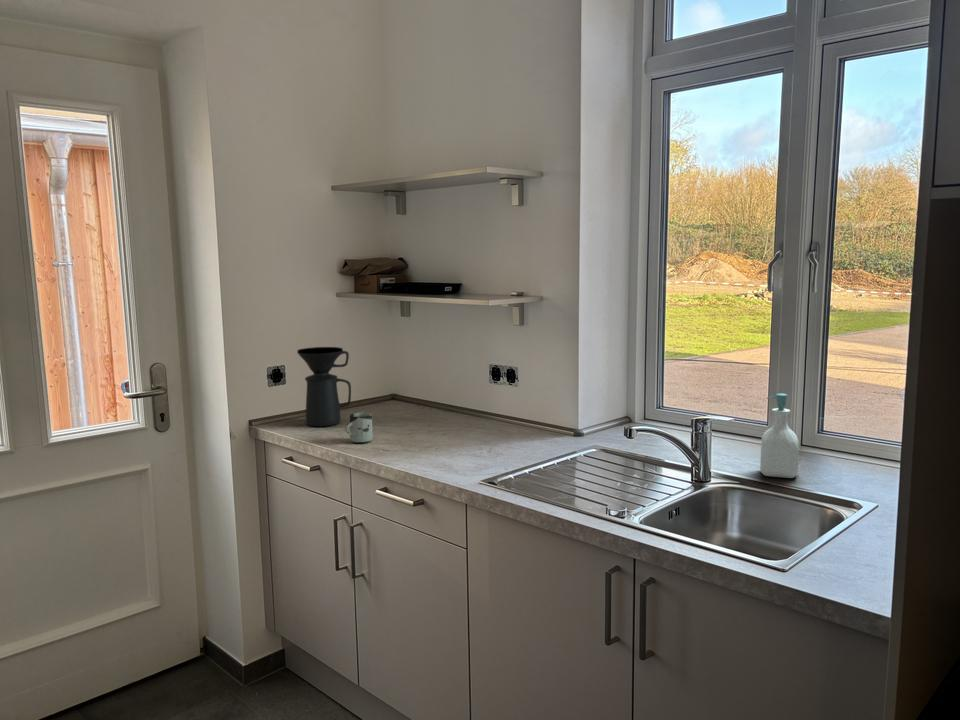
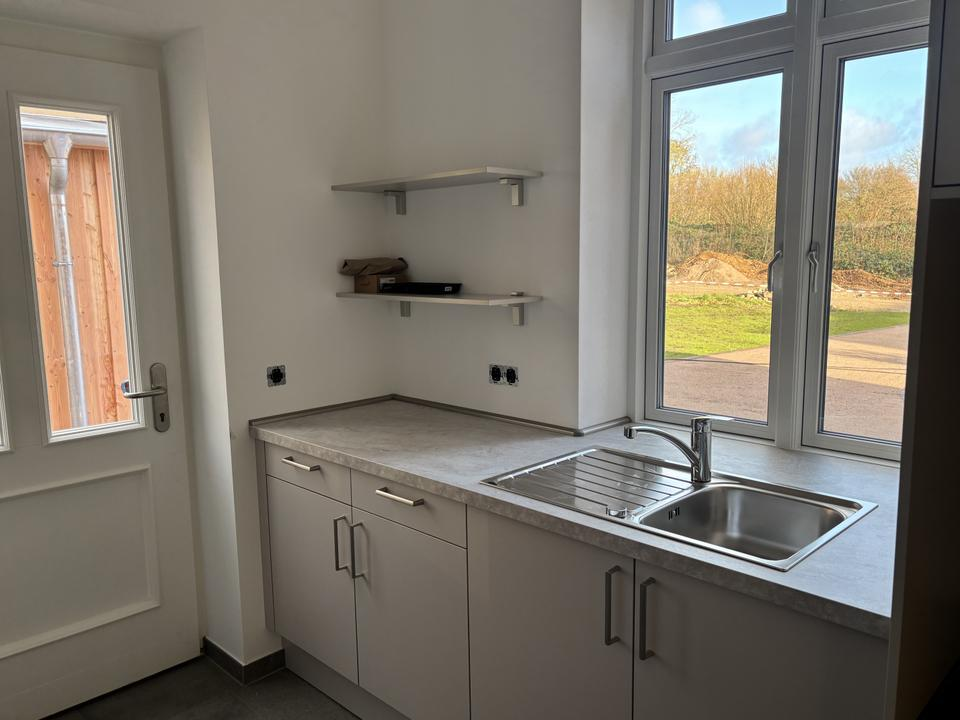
- cup (357, 428)
- coffee maker (321, 386)
- soap bottle (780, 434)
